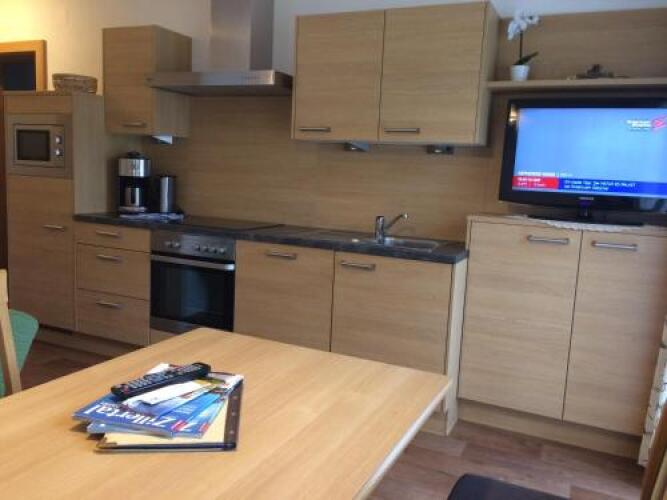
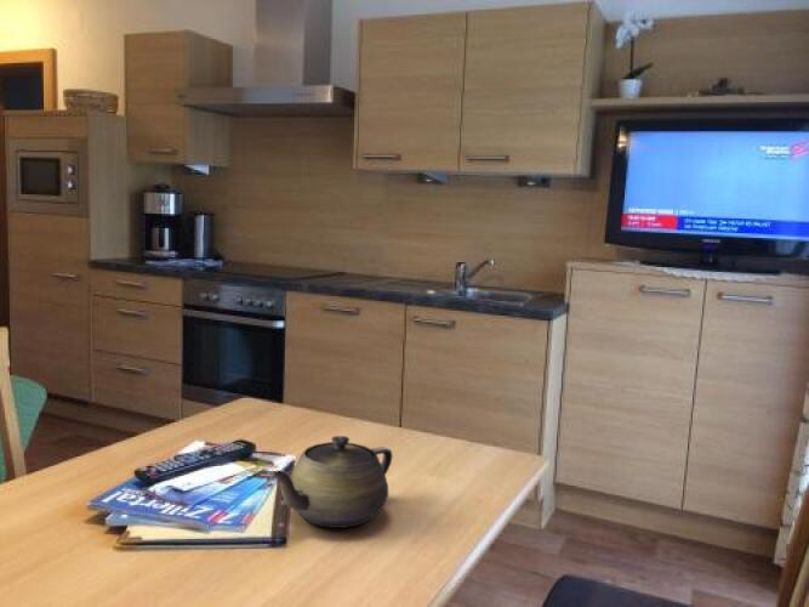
+ teapot (335, 477)
